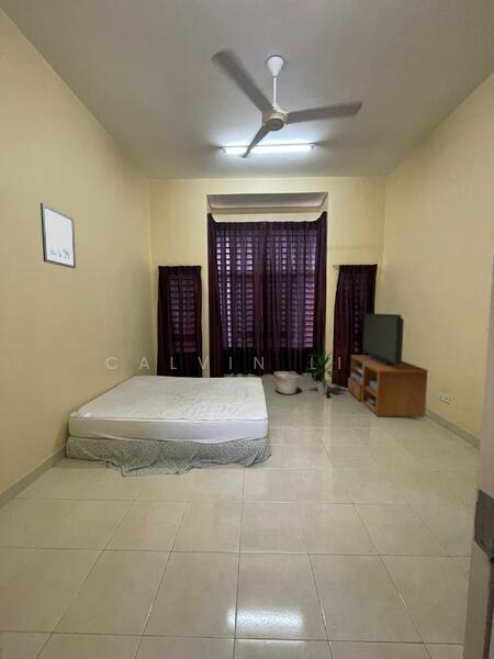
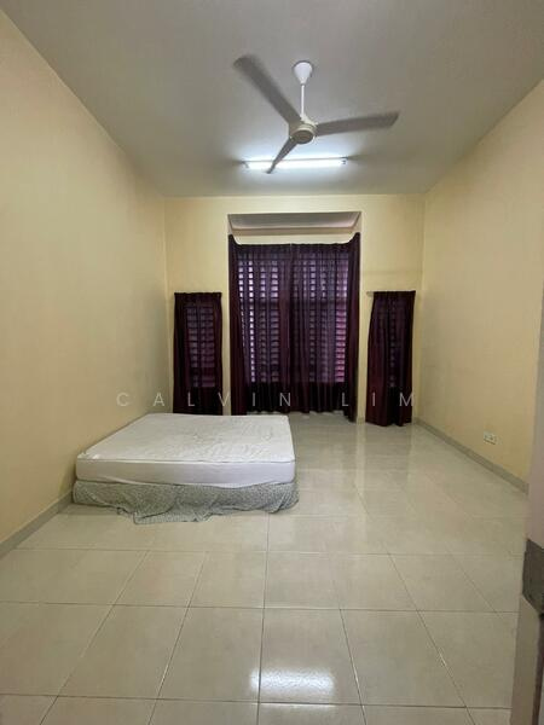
- indoor plant (322, 371)
- tv stand (381, 358)
- wall art (59, 238)
- basket (285, 381)
